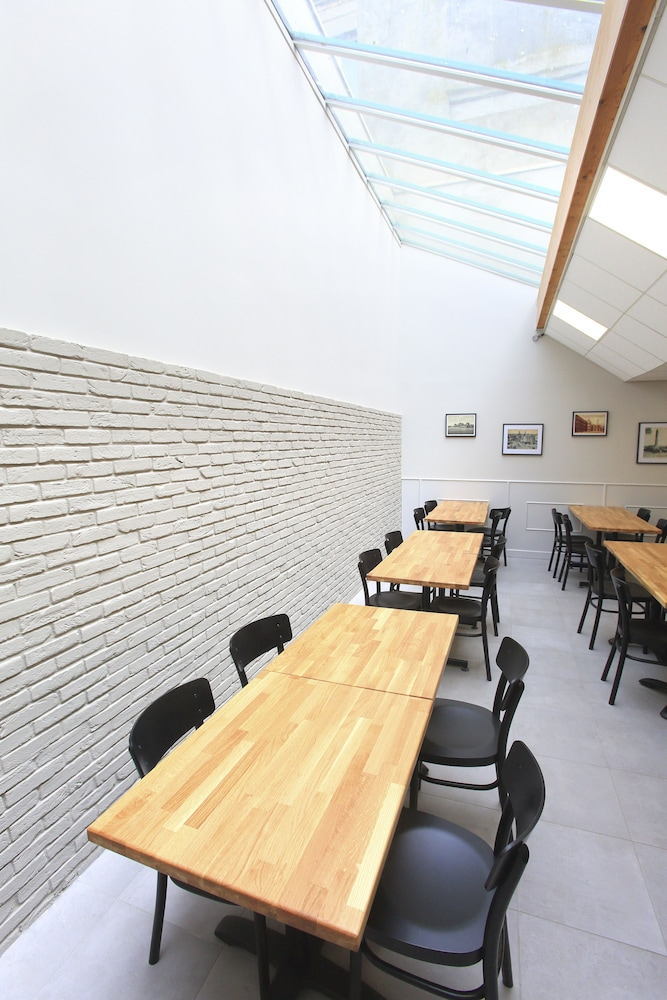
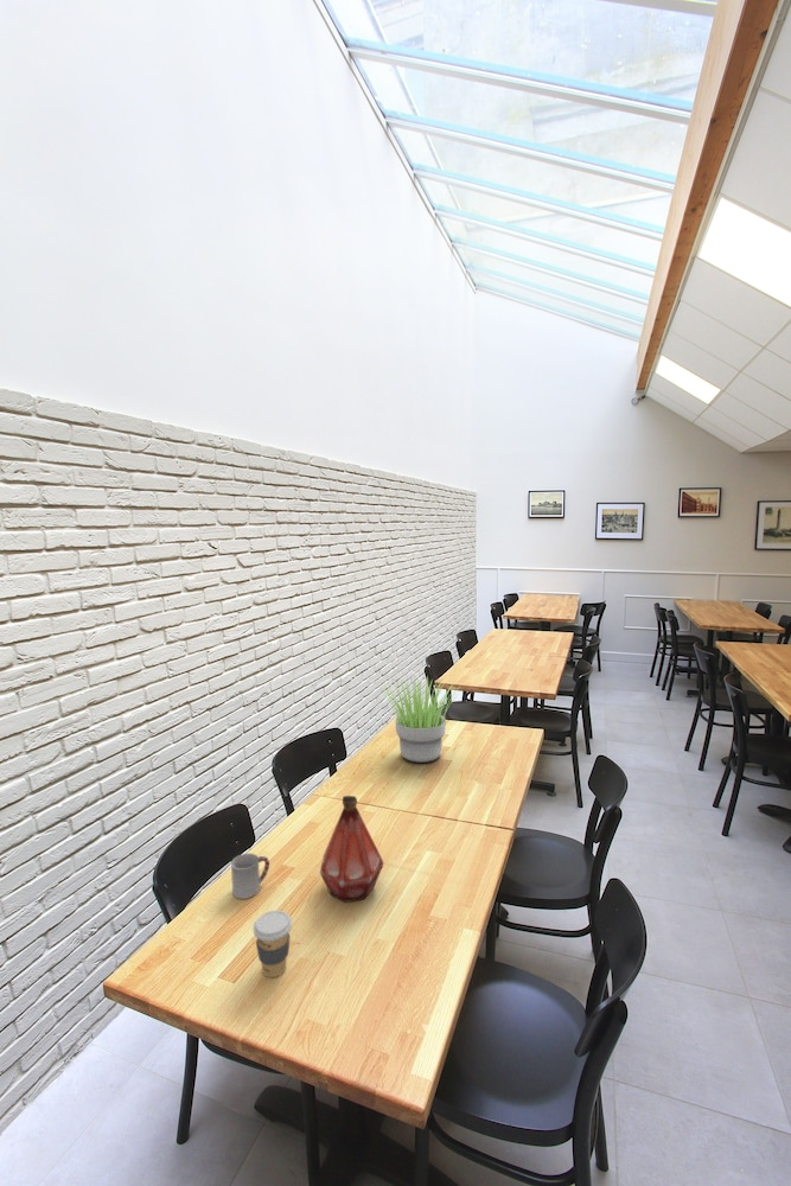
+ potted plant (421, 721)
+ cup (250, 873)
+ coffee cup (273, 944)
+ bottle (349, 842)
